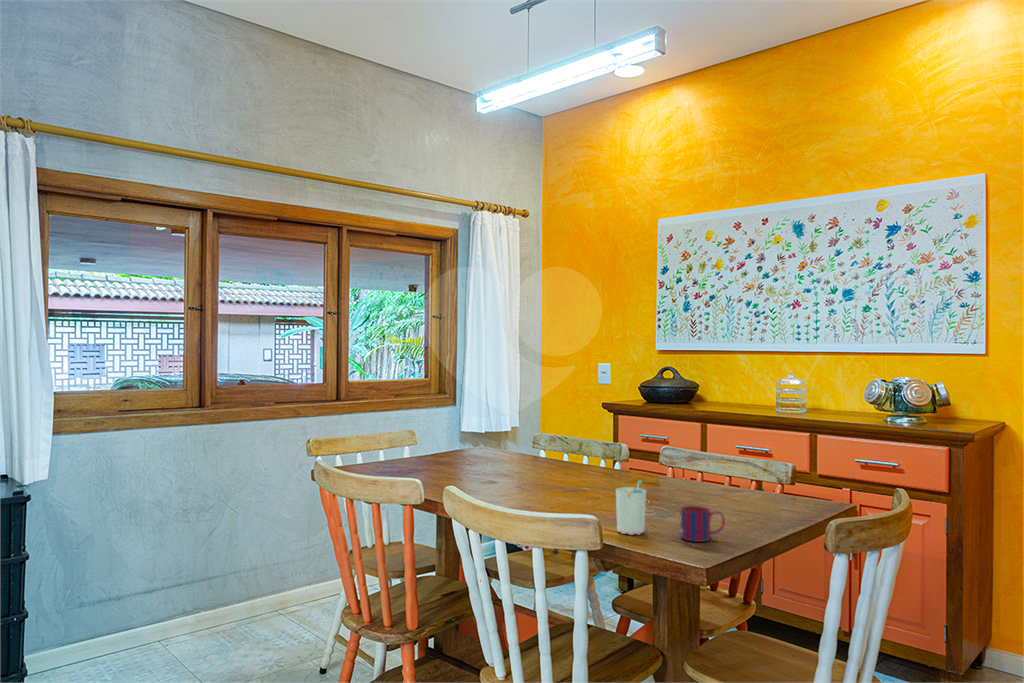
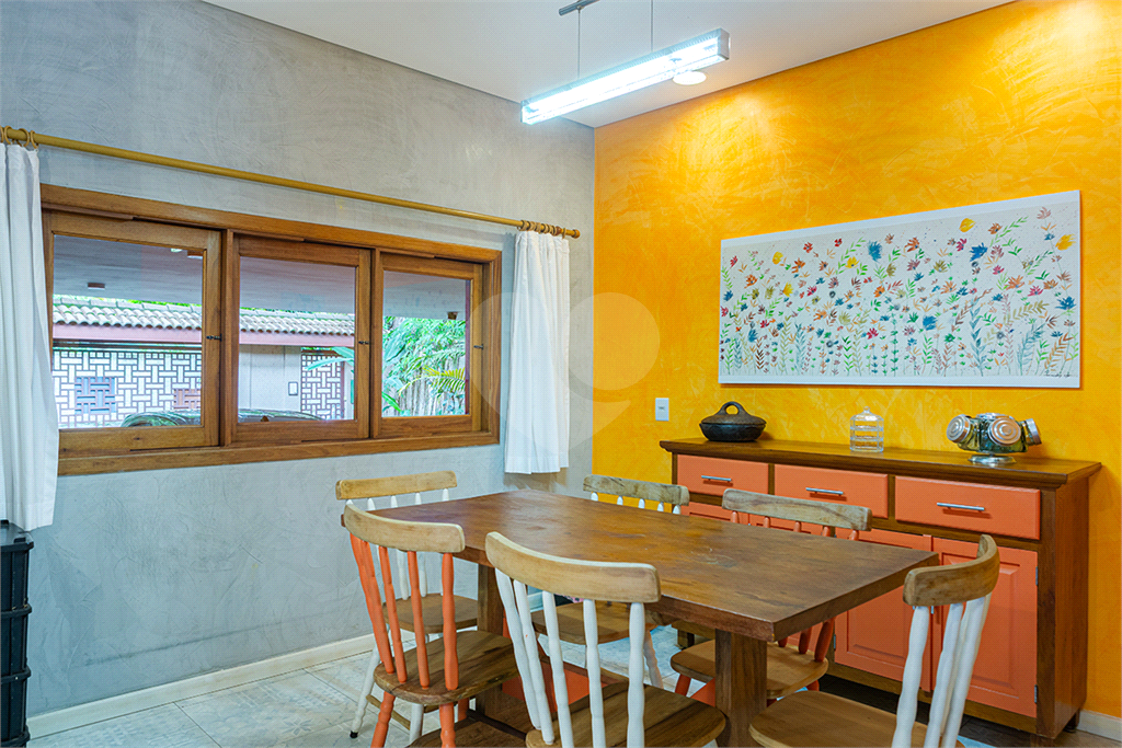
- mug (702, 523)
- cup (630, 506)
